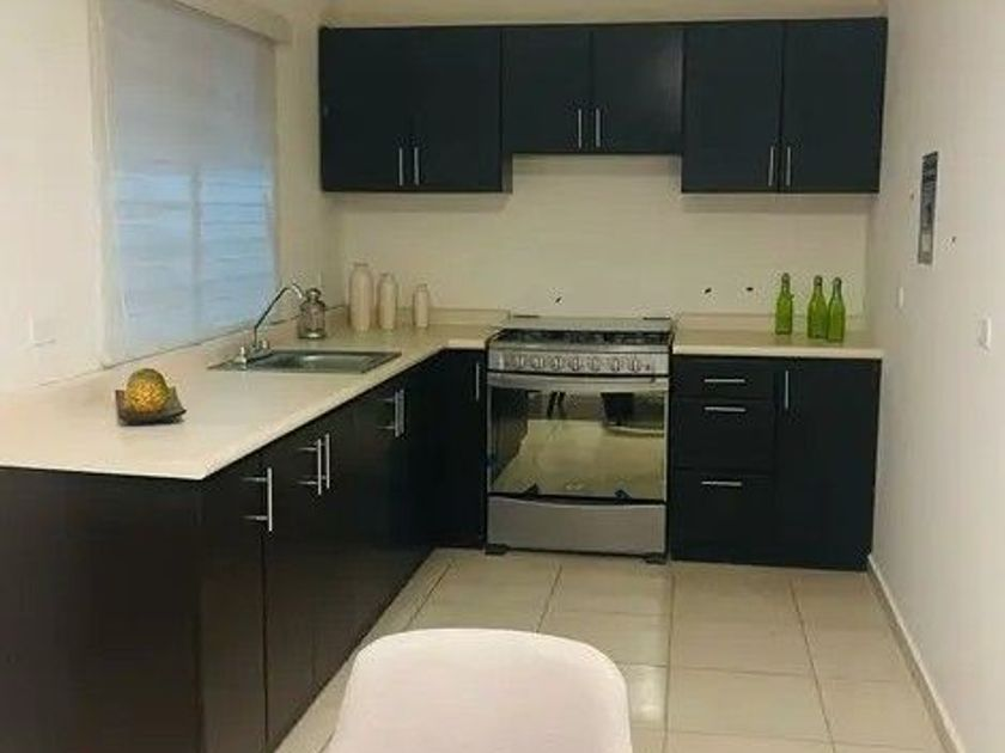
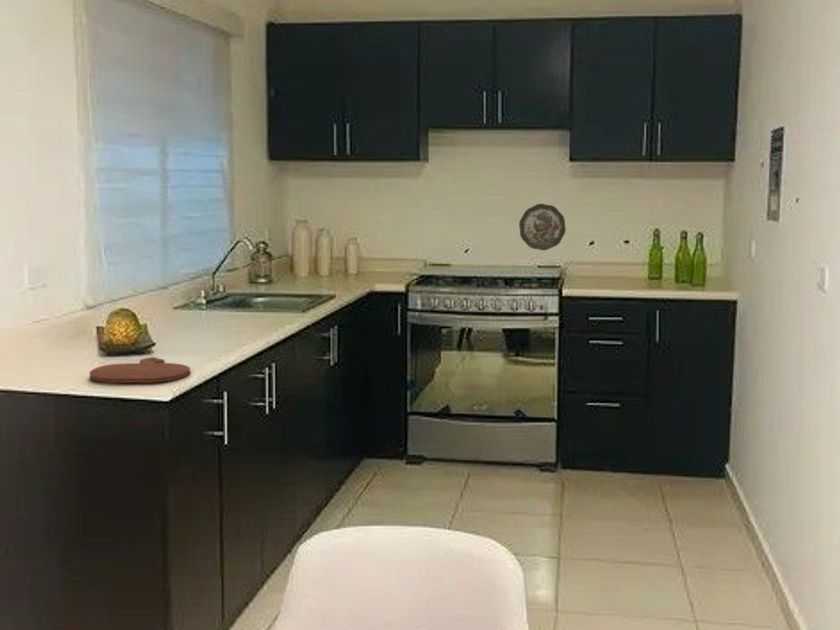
+ decorative plate (542, 227)
+ cutting board (143, 369)
